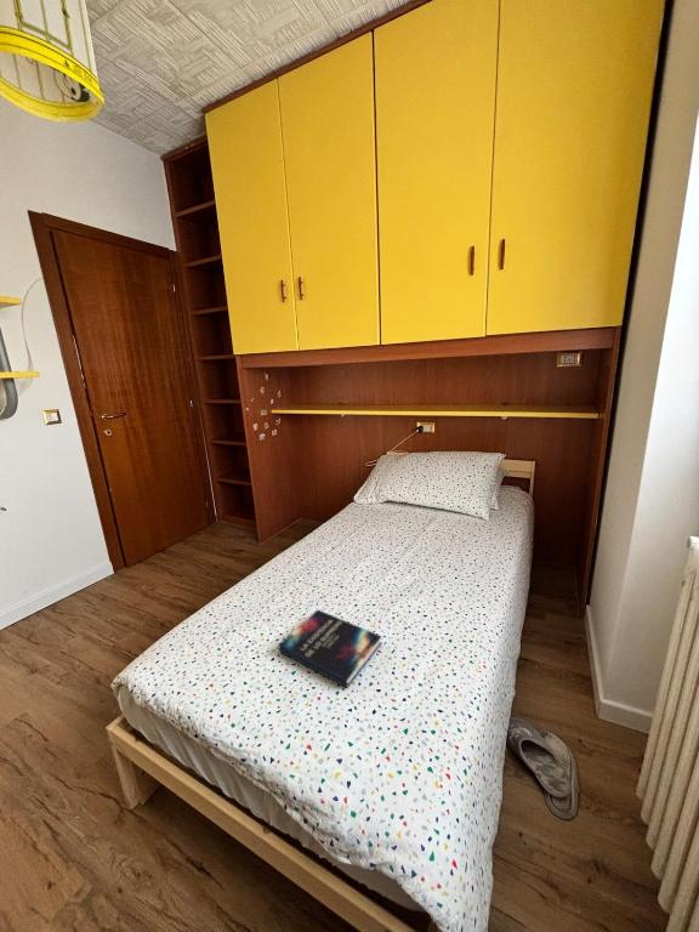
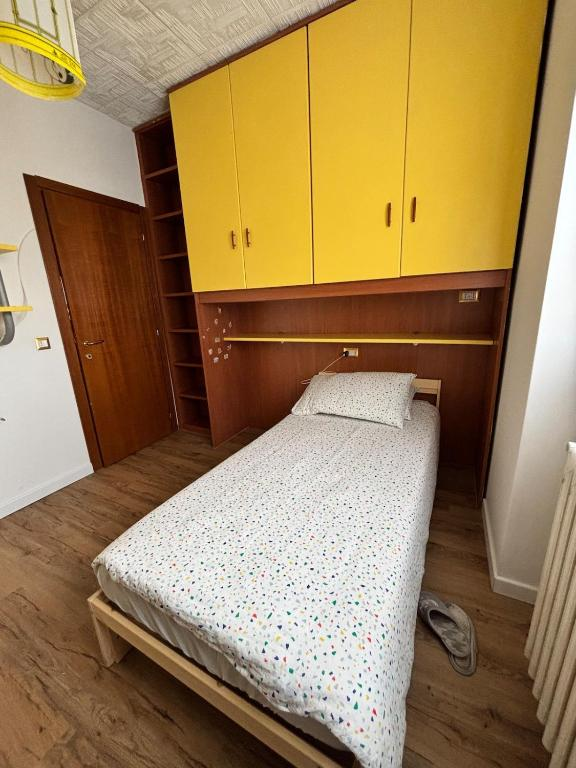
- hardback book (330, 643)
